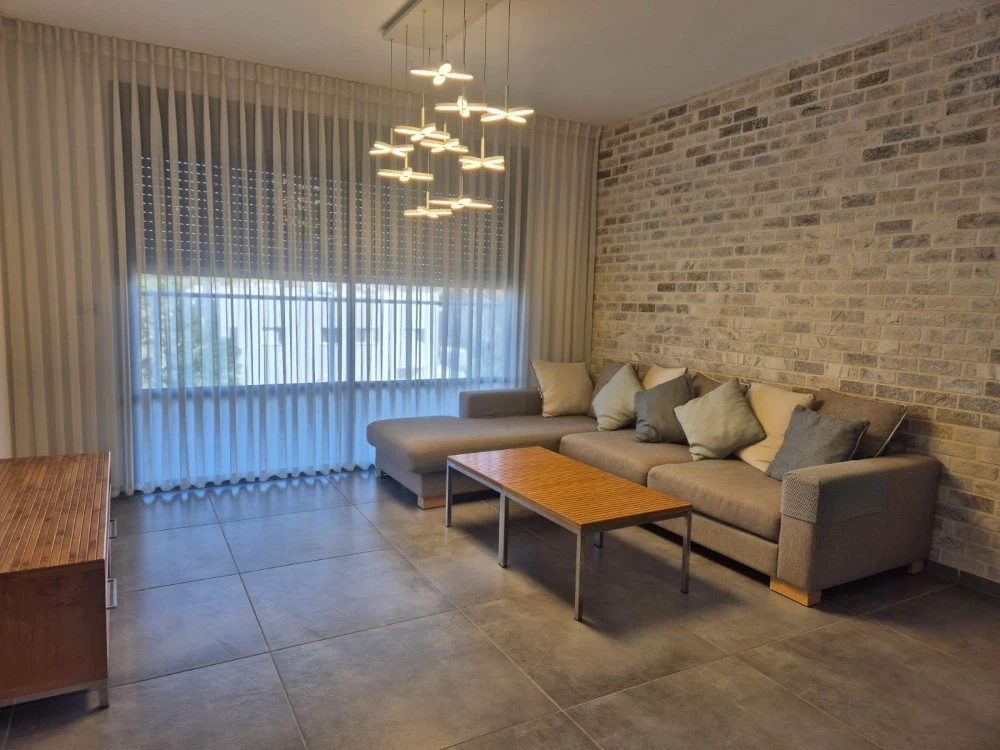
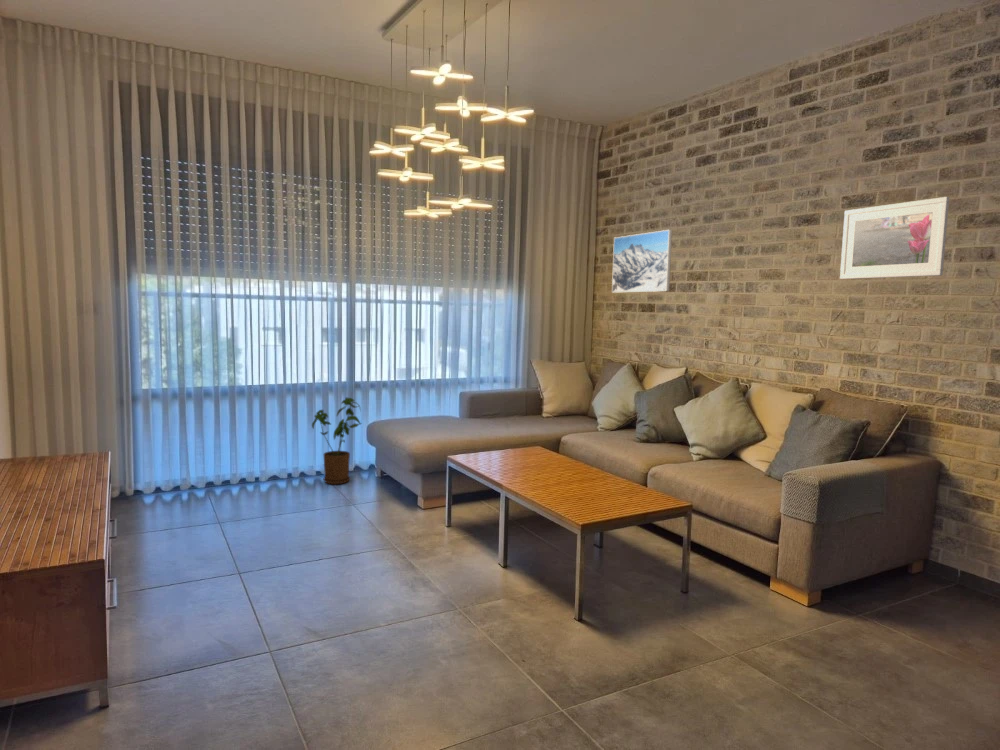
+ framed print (640, 263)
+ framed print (890, 240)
+ house plant (340, 440)
